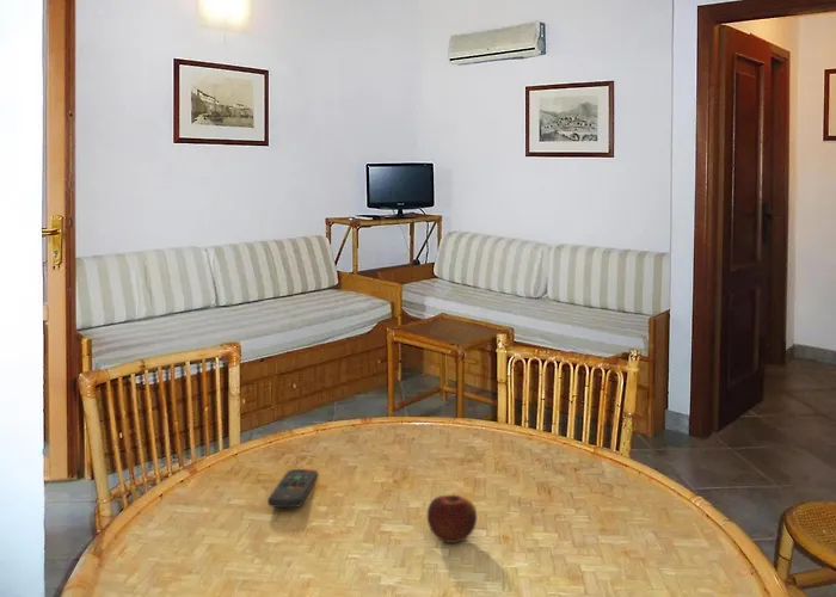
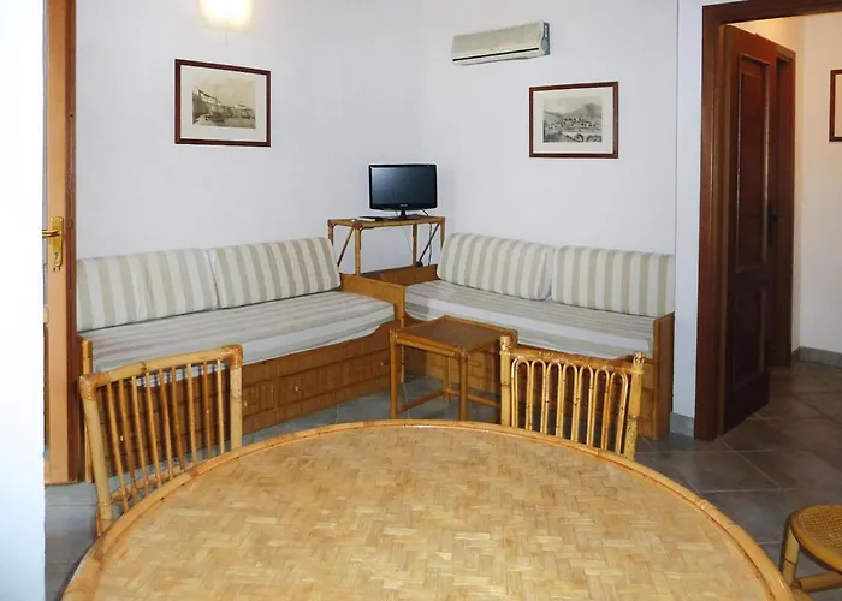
- remote control (294, 486)
- apple (451, 518)
